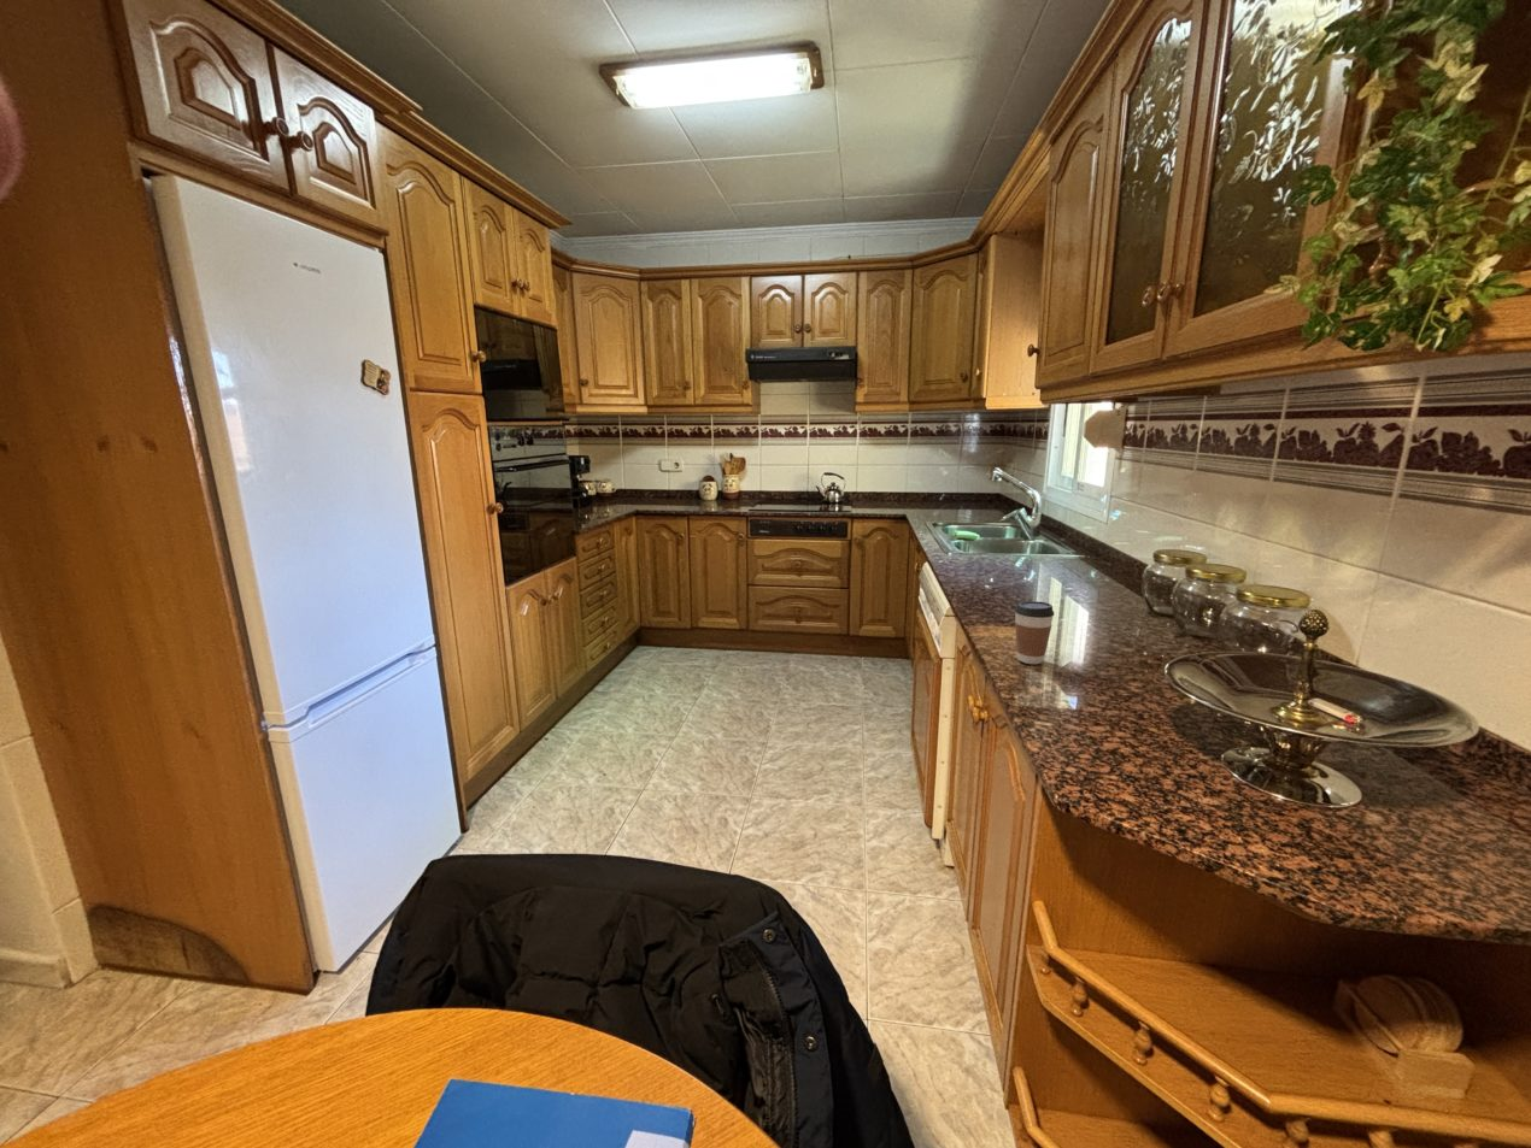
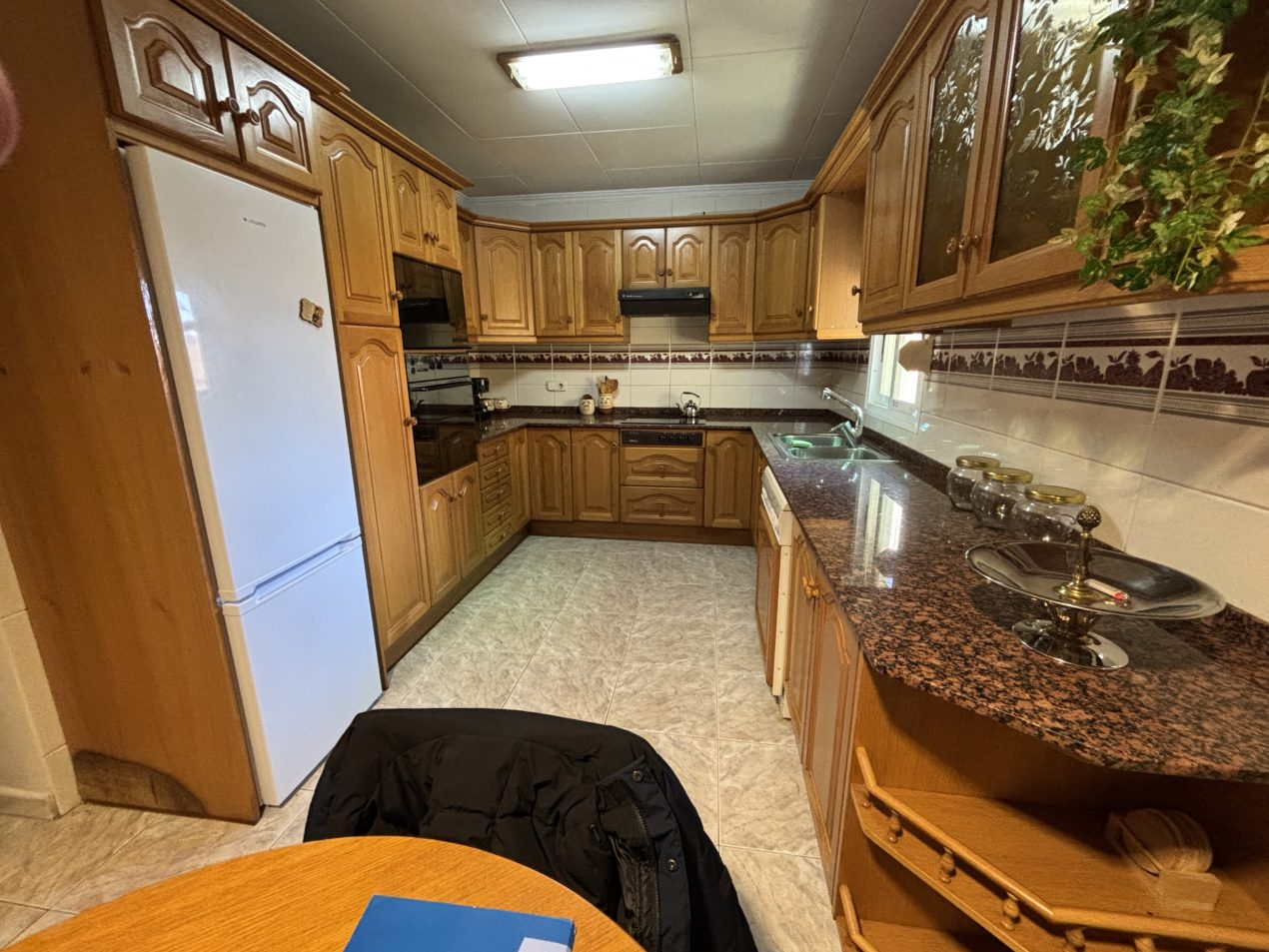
- coffee cup (1032, 632)
